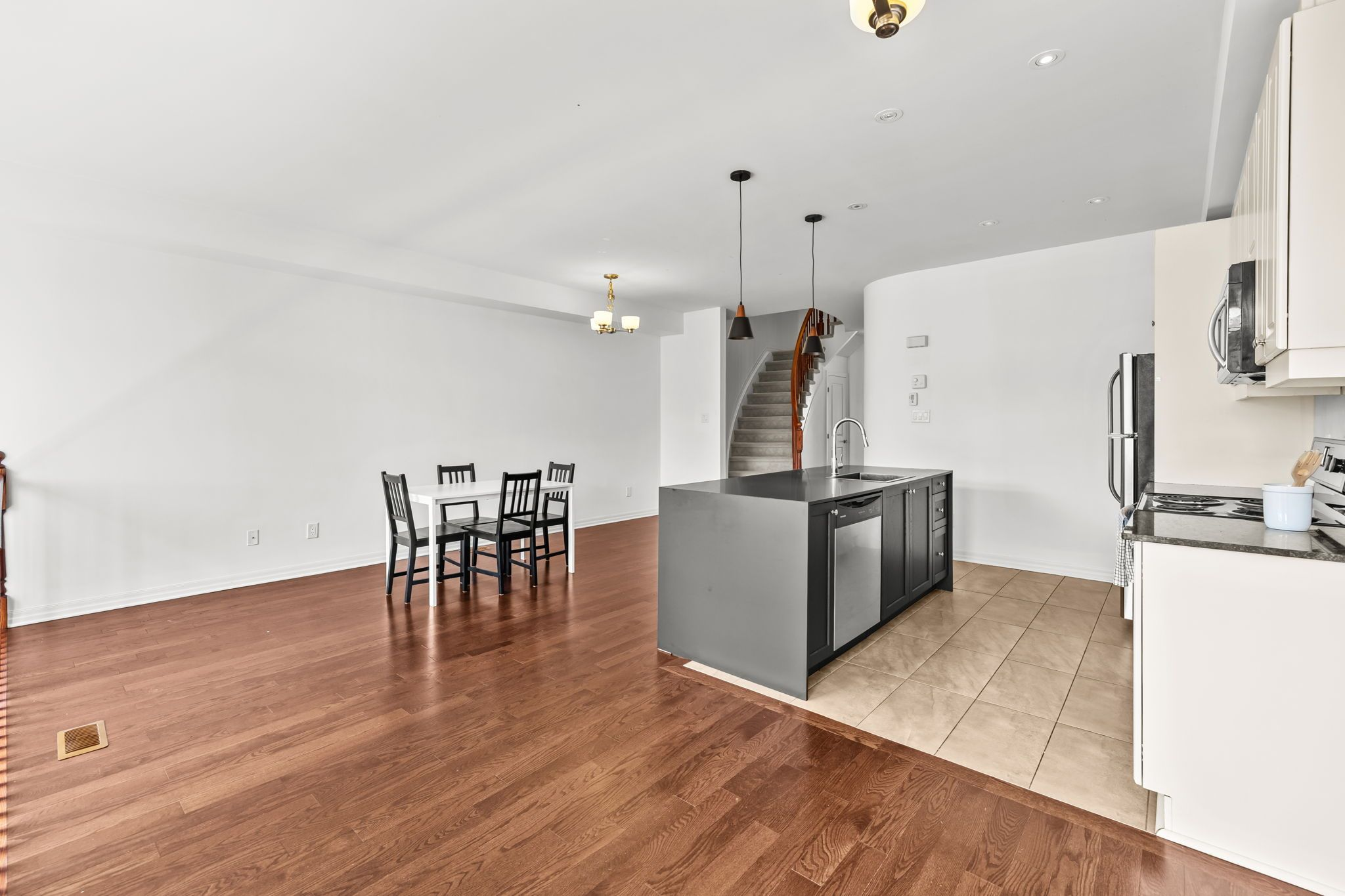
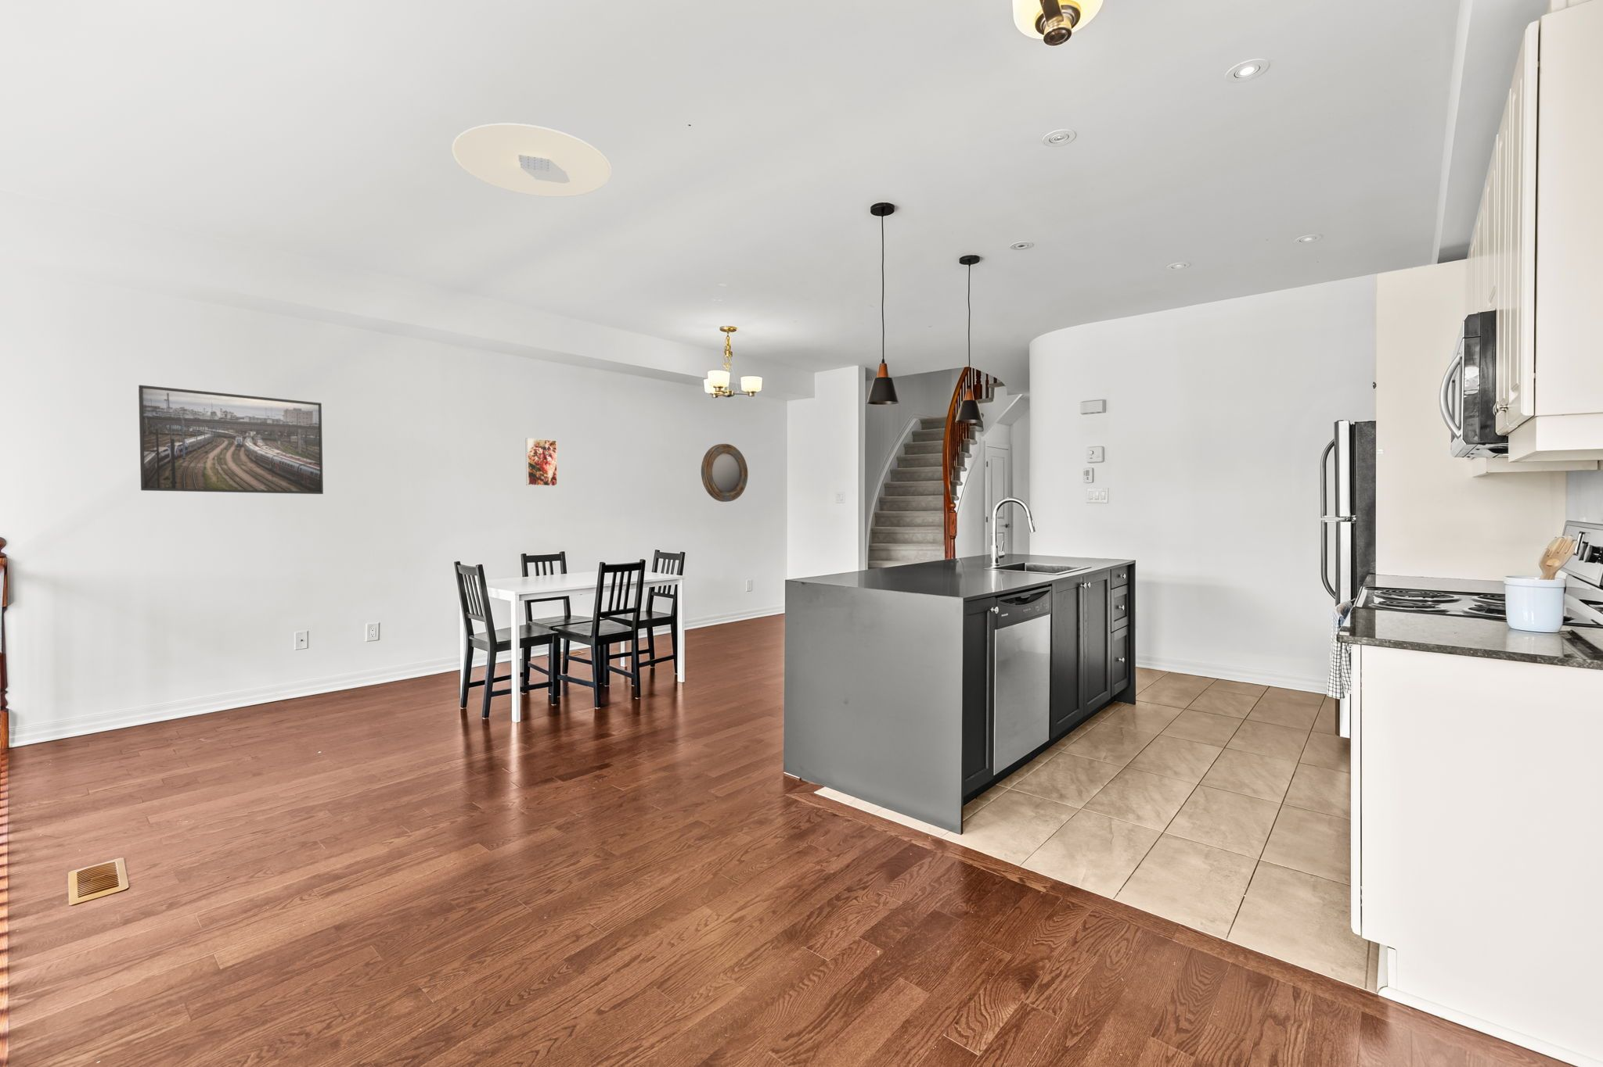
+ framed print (237, 443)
+ ceiling light (534, 156)
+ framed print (541, 462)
+ home mirror (725, 472)
